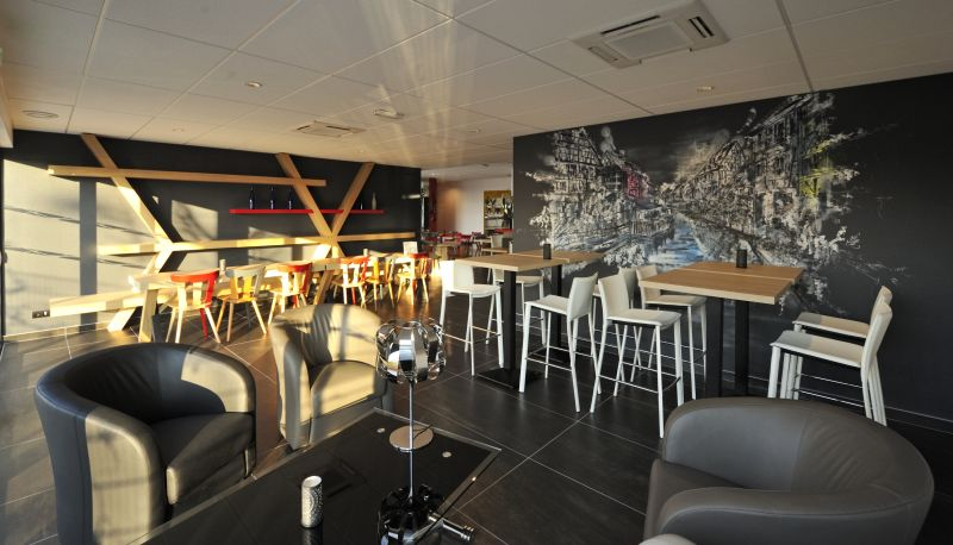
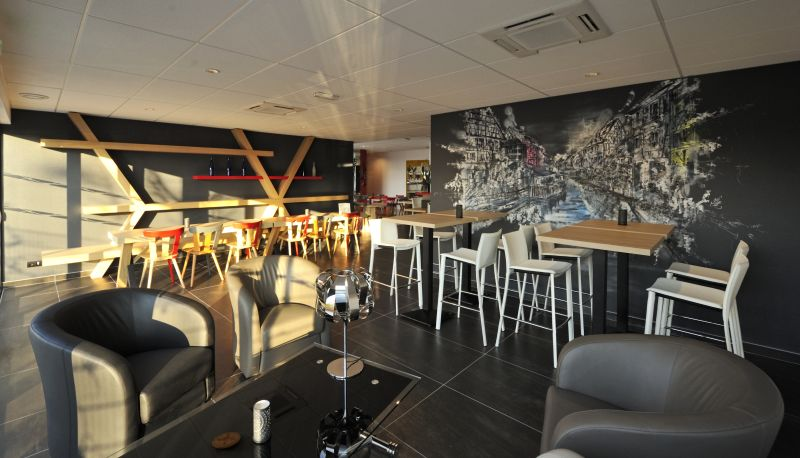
+ coaster (226, 439)
